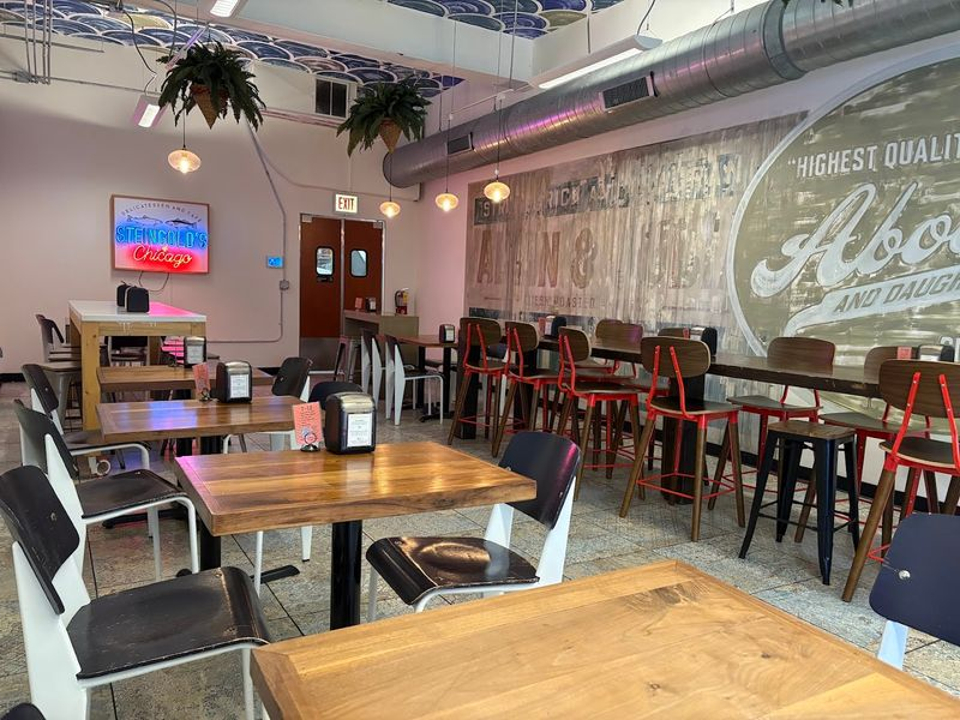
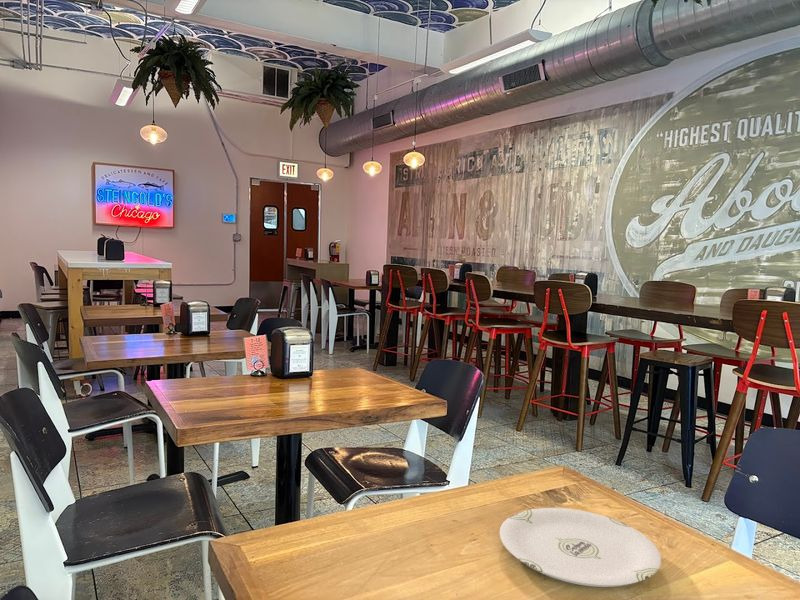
+ plate (577, 547)
